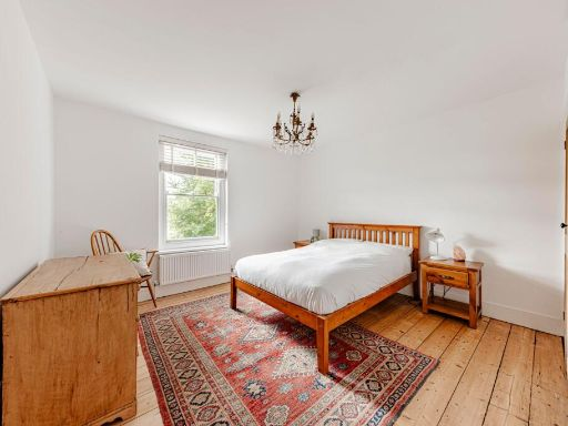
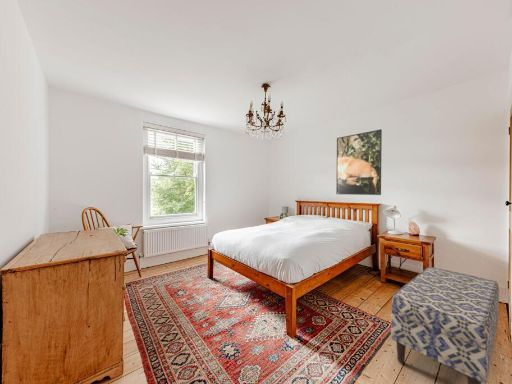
+ bench (448, 317)
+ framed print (357, 164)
